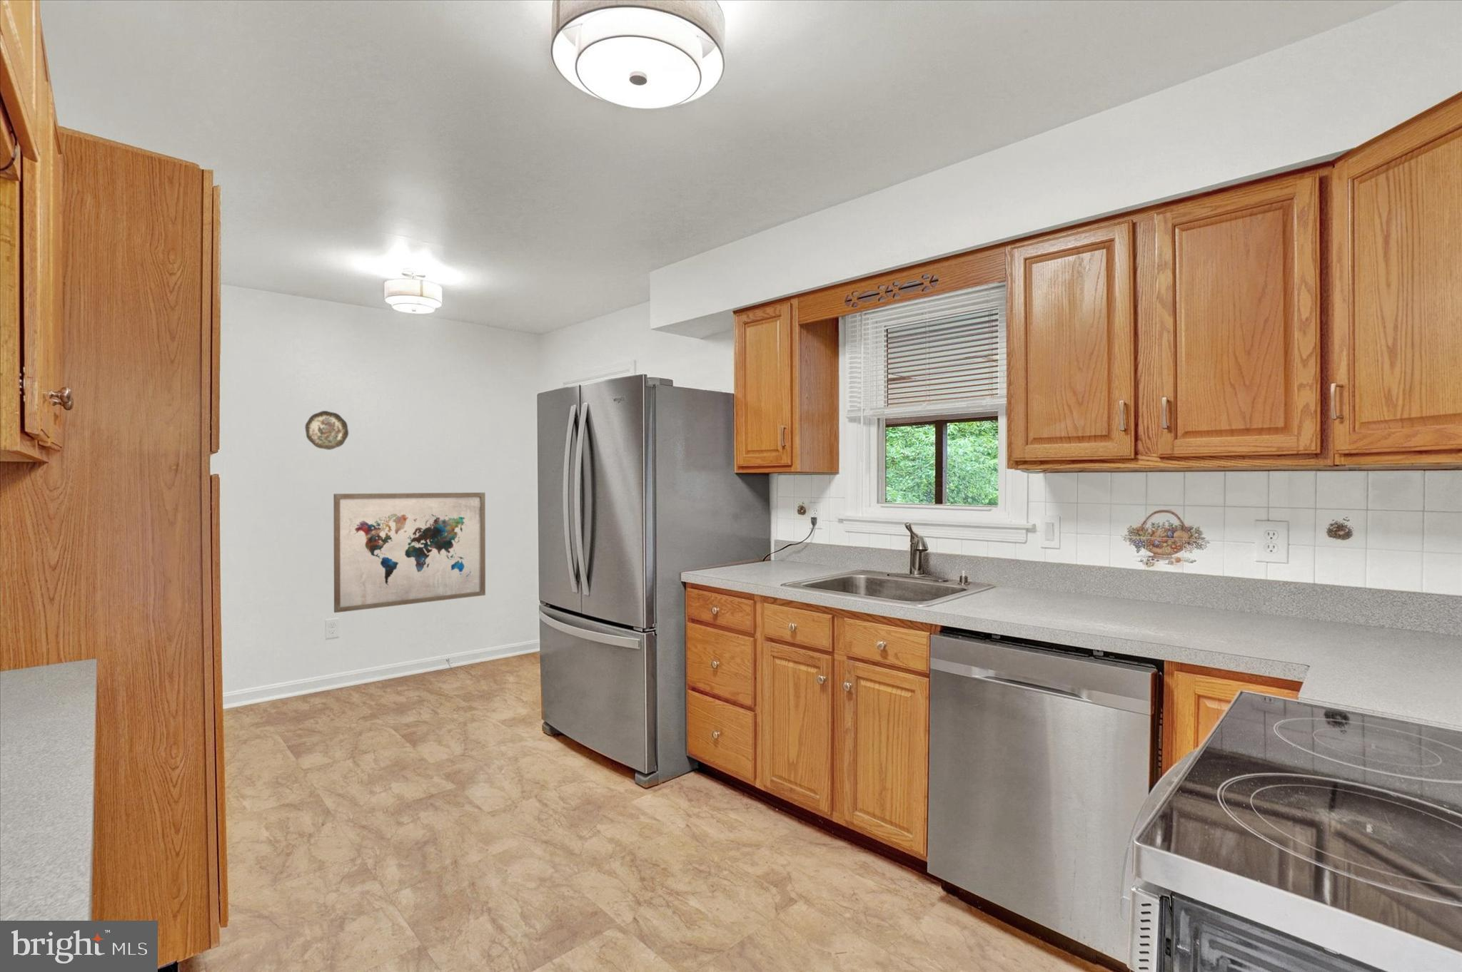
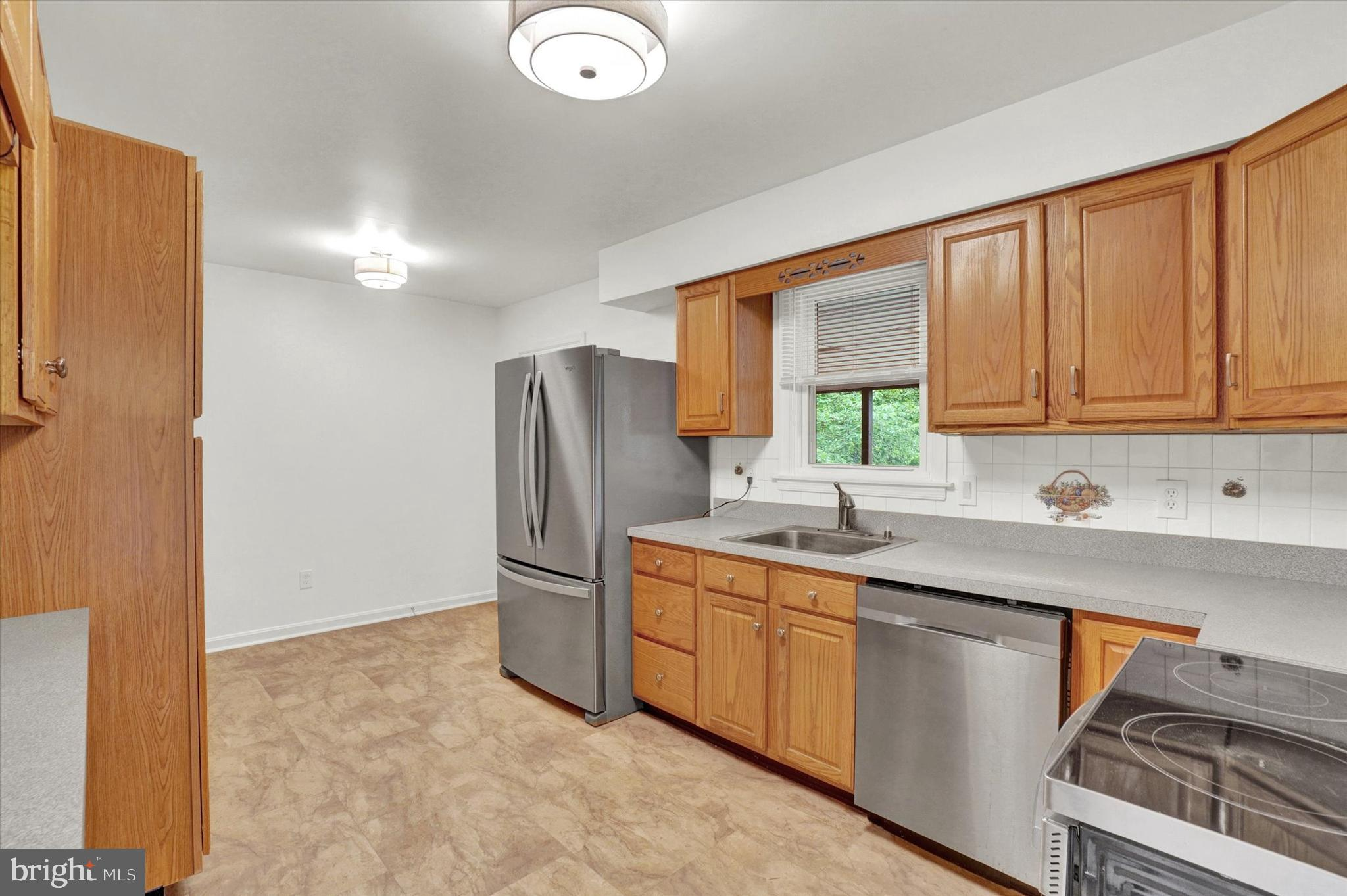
- decorative plate (327, 430)
- wall art (415, 548)
